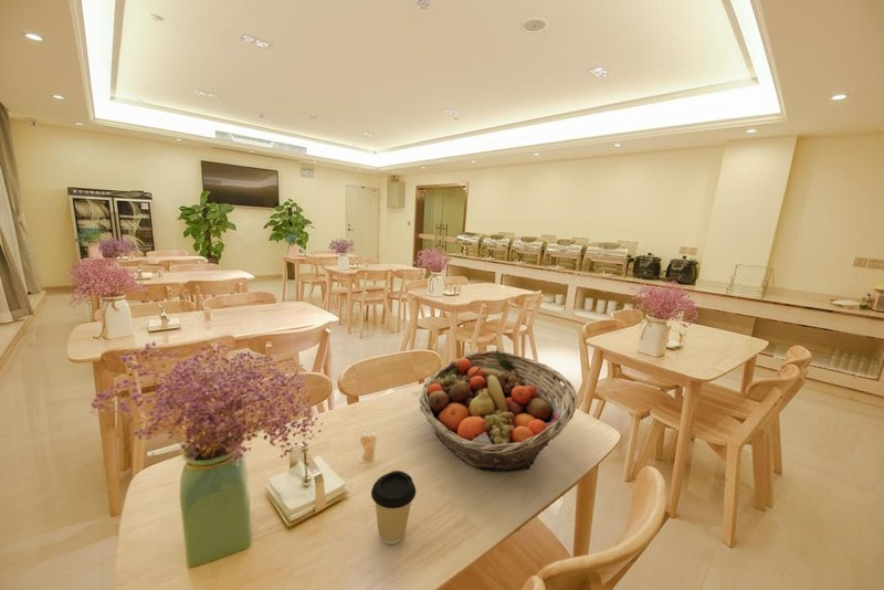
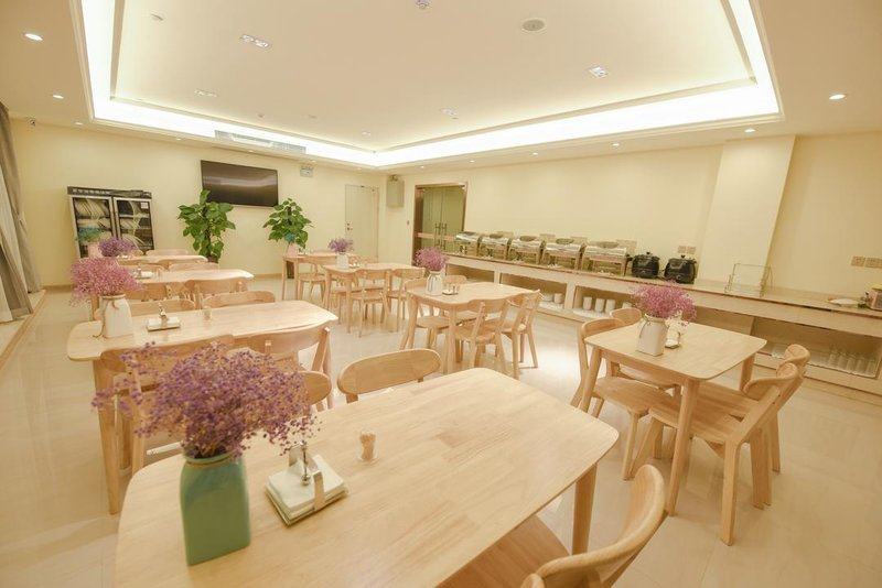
- coffee cup (392, 508)
- fruit basket (492, 403)
